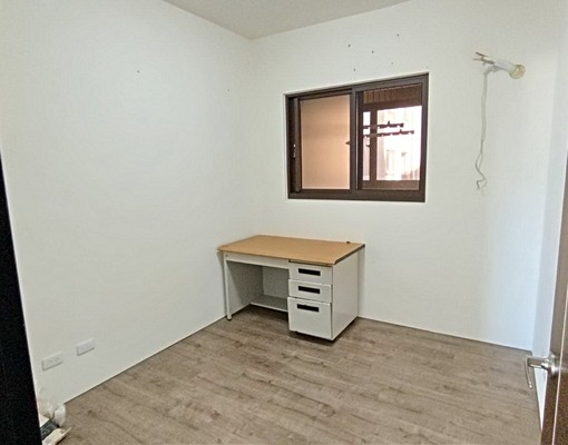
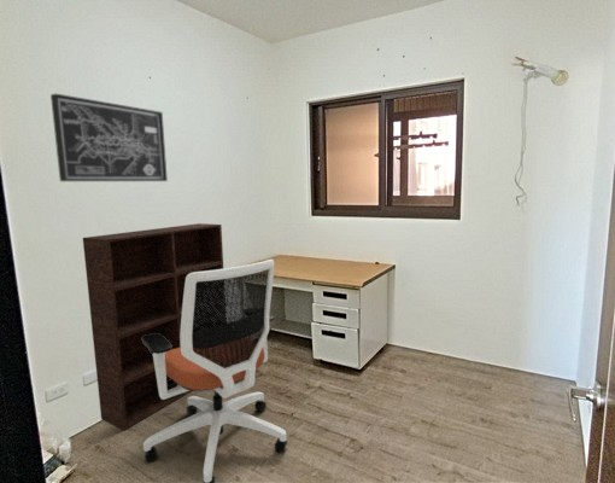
+ shelving unit (166, 313)
+ office chair (212, 350)
+ wall art (116, 142)
